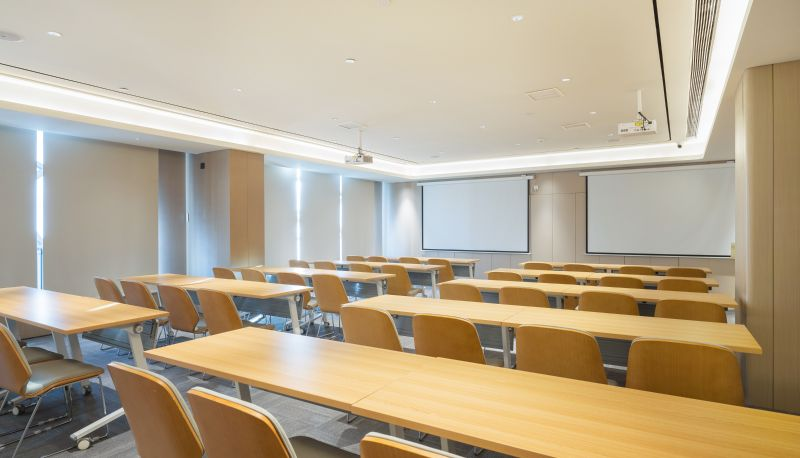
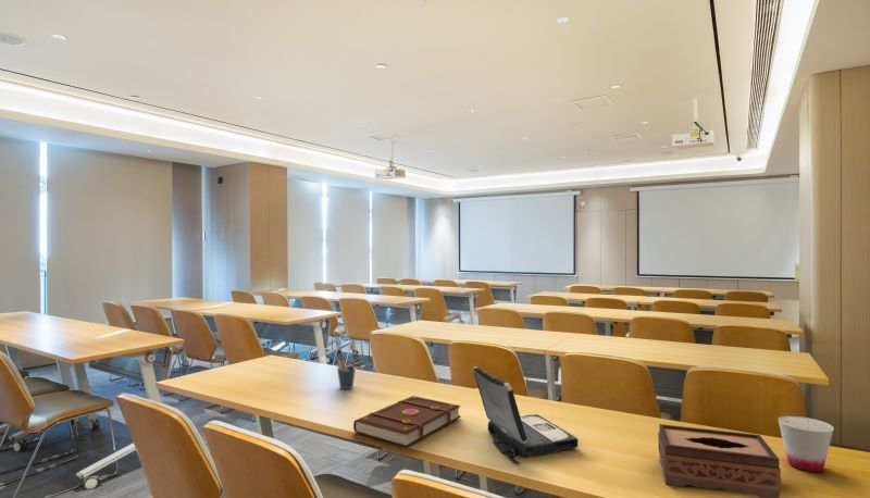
+ pen holder (346, 372)
+ tissue box (713, 458)
+ laptop (517, 407)
+ cup (805, 445)
+ book (409, 418)
